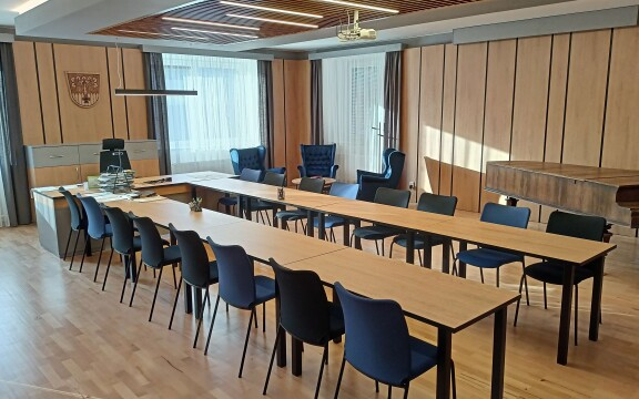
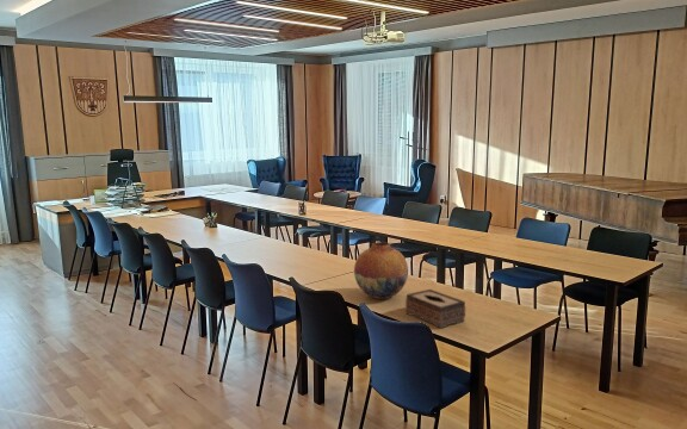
+ tissue box (434, 307)
+ vase (380, 269)
